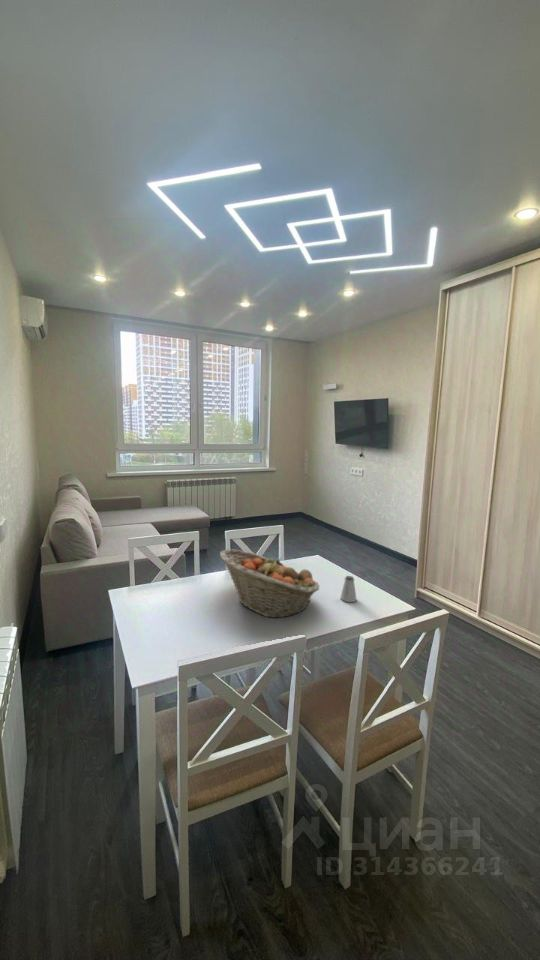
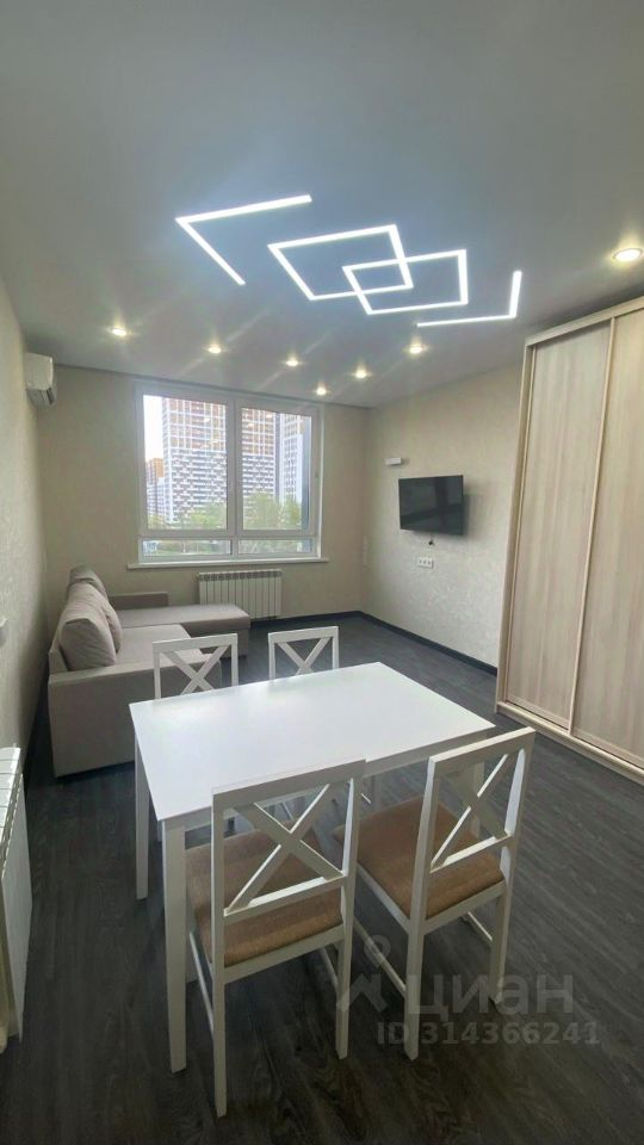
- fruit basket (268, 577)
- saltshaker (349, 588)
